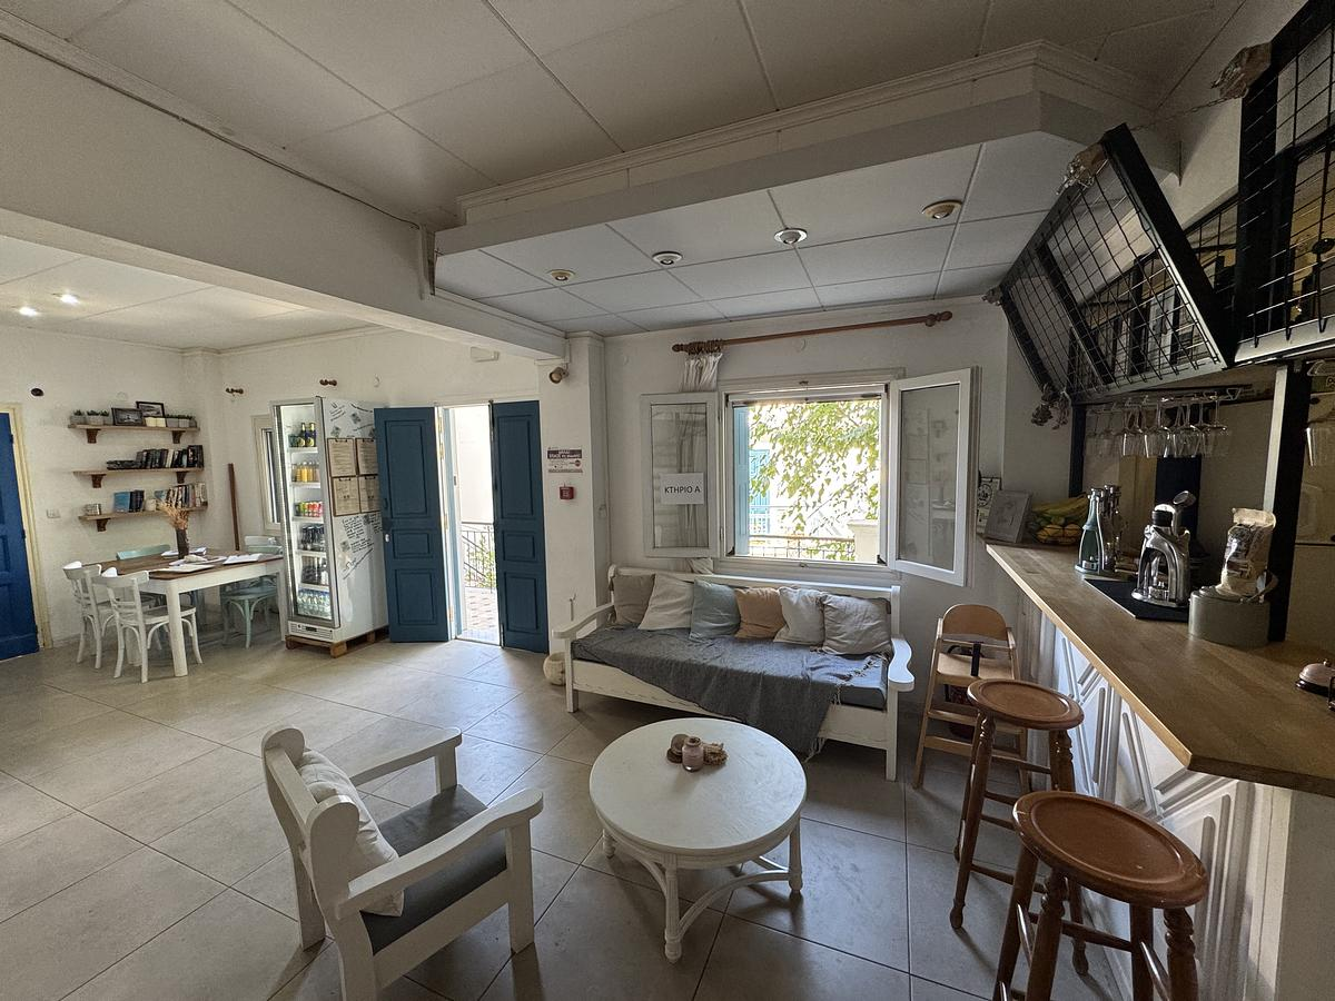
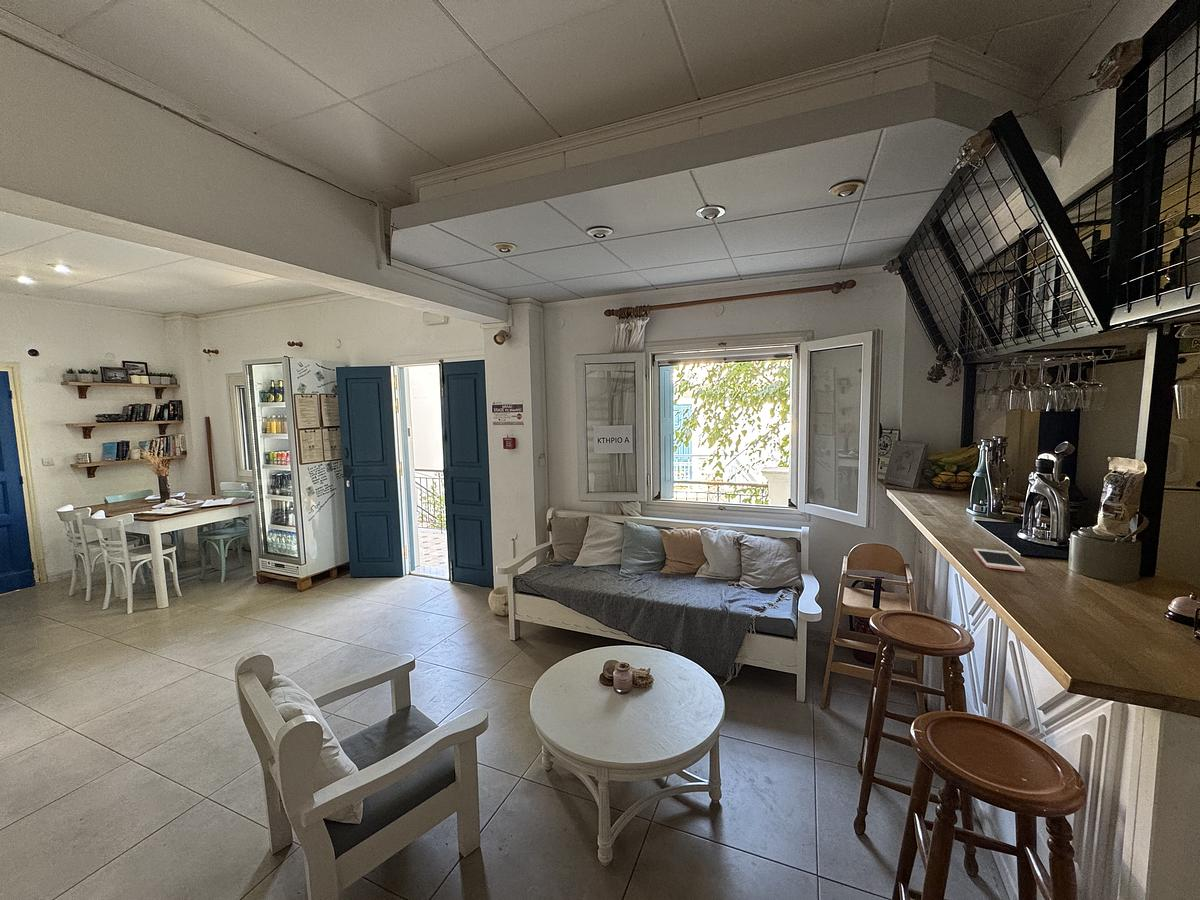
+ cell phone (997, 559)
